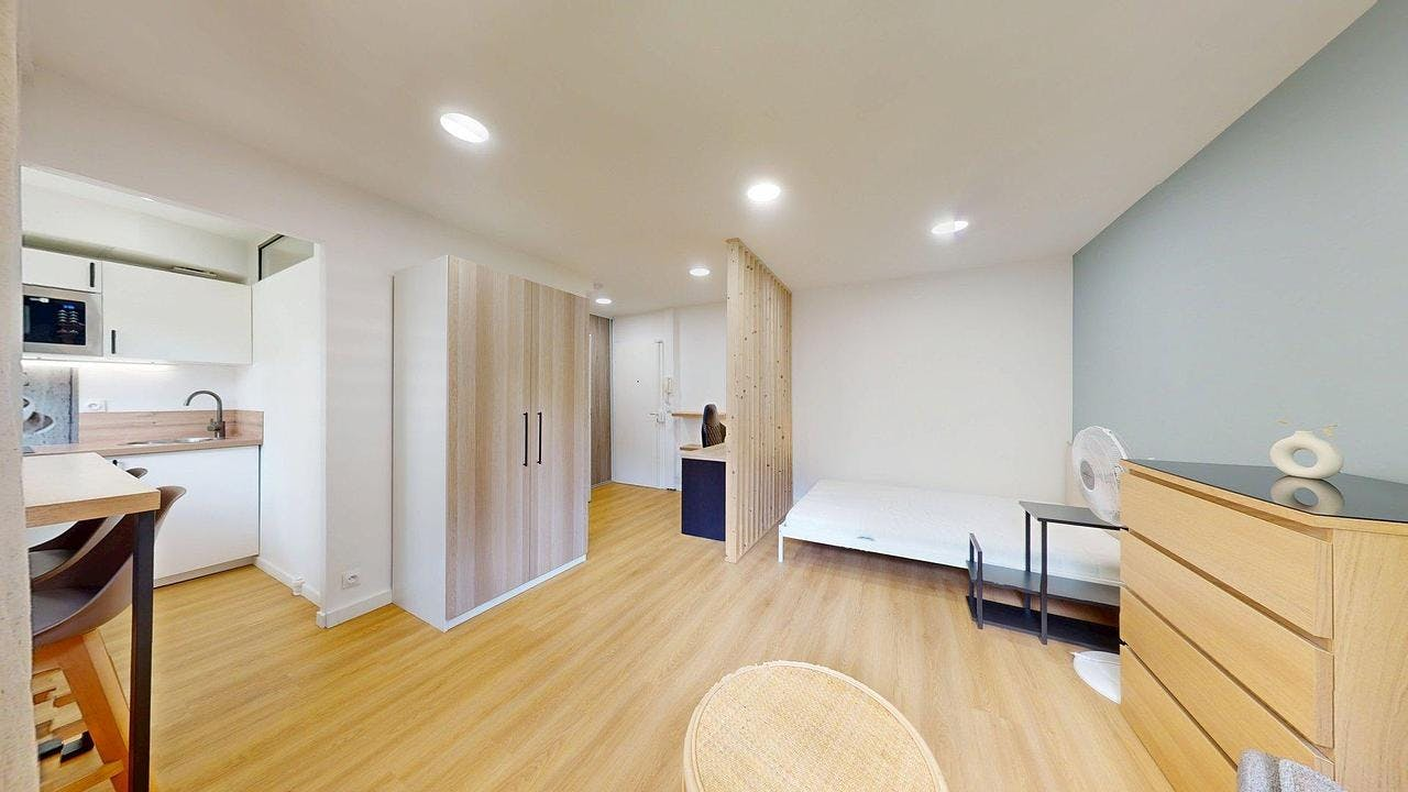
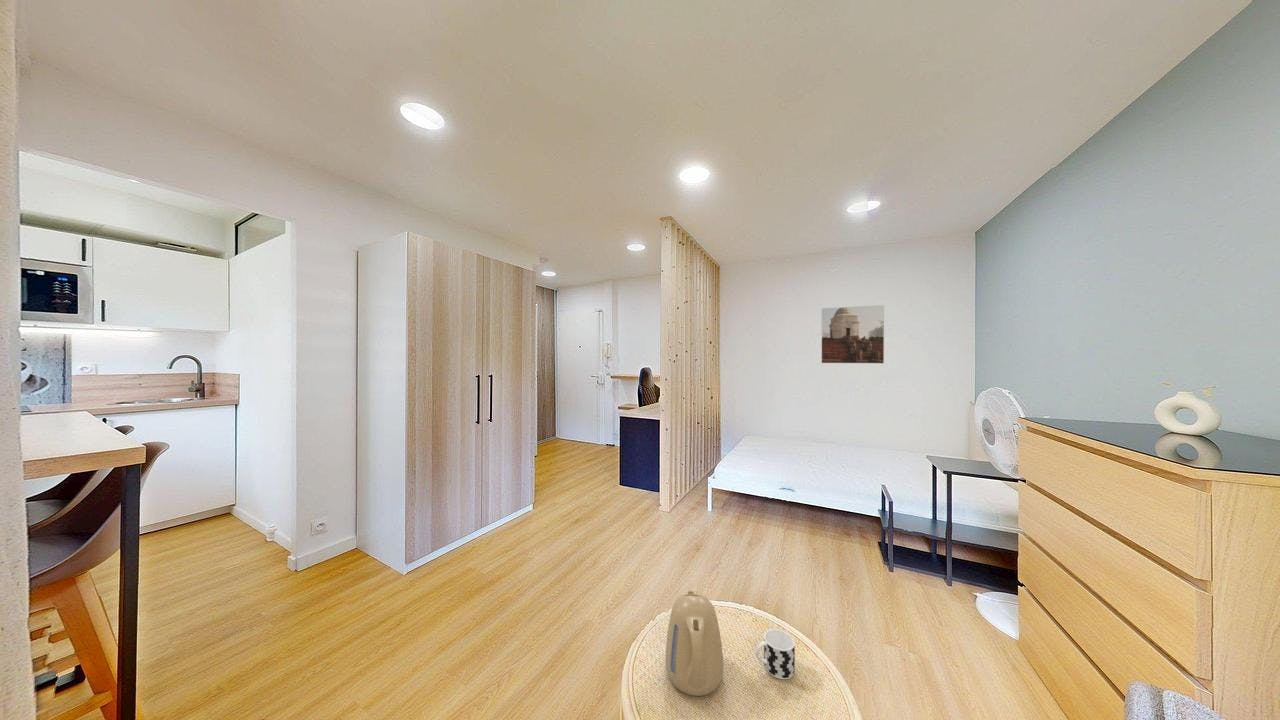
+ cup (774, 653)
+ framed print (851, 335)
+ kettle (694, 638)
